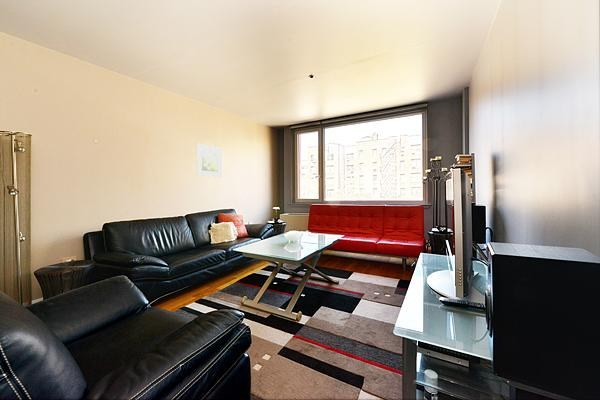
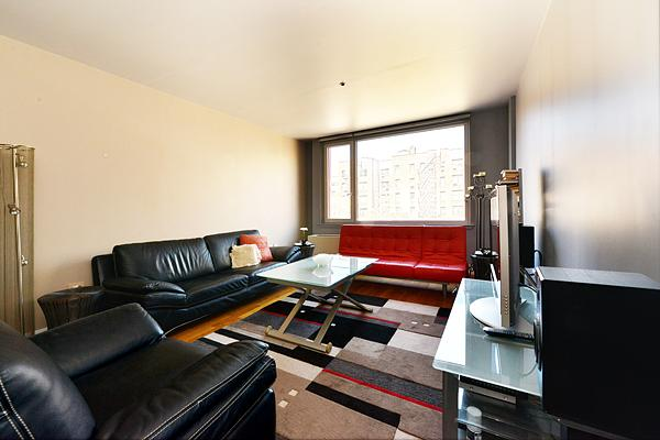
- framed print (209, 161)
